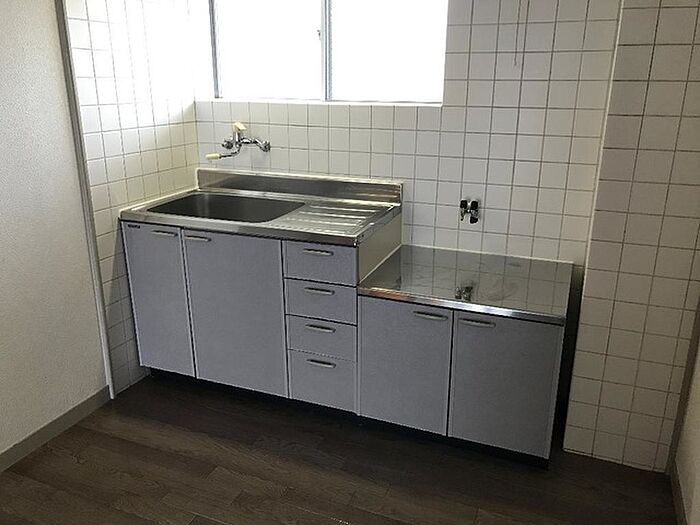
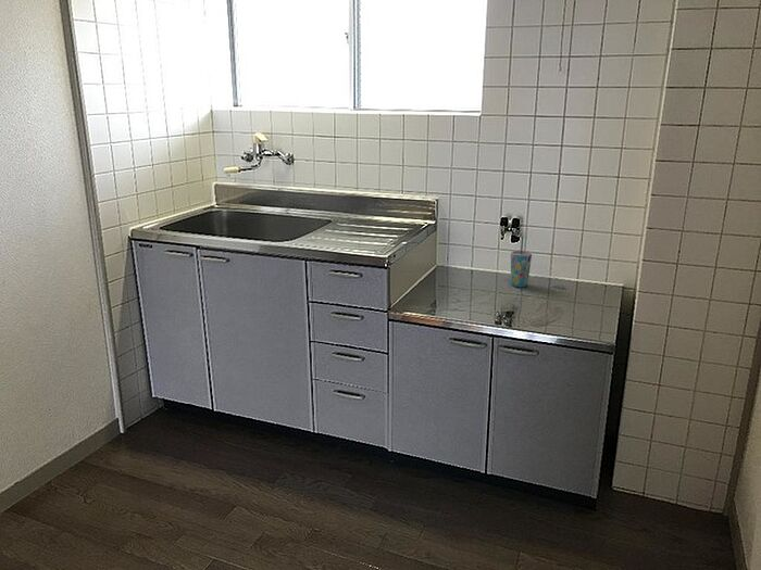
+ cup (521, 261)
